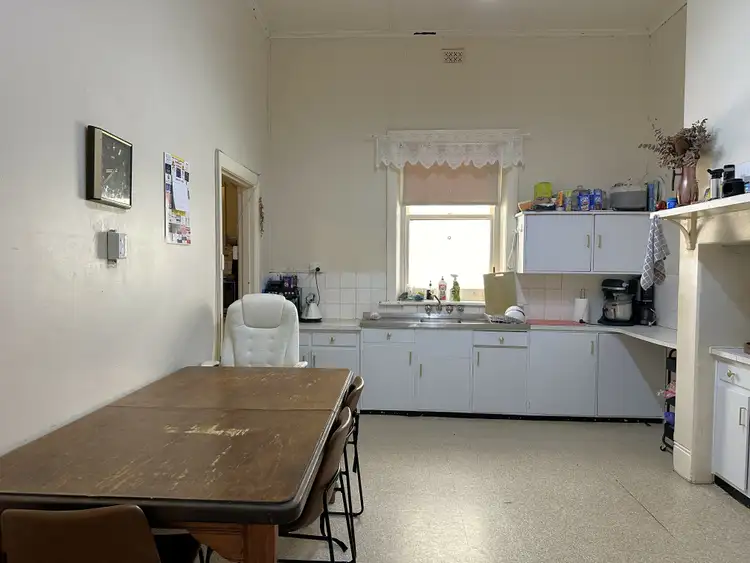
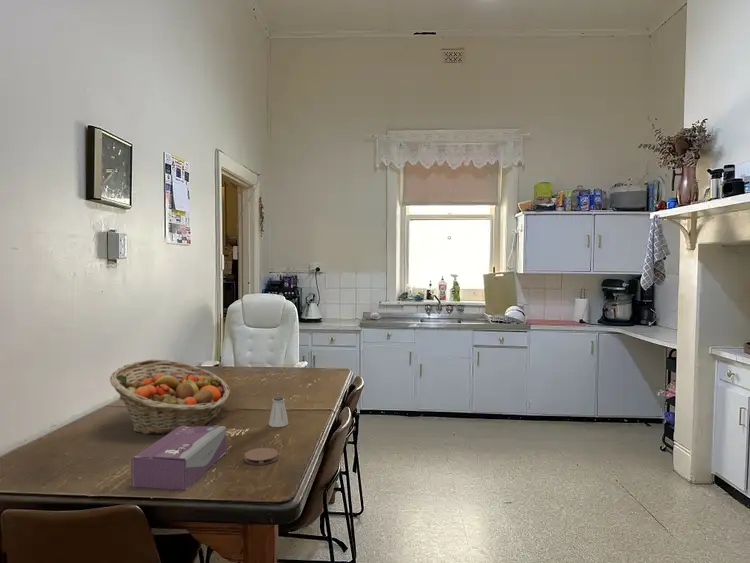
+ tissue box (182, 454)
+ coaster (261, 456)
+ fruit basket (173, 392)
+ saltshaker (278, 410)
